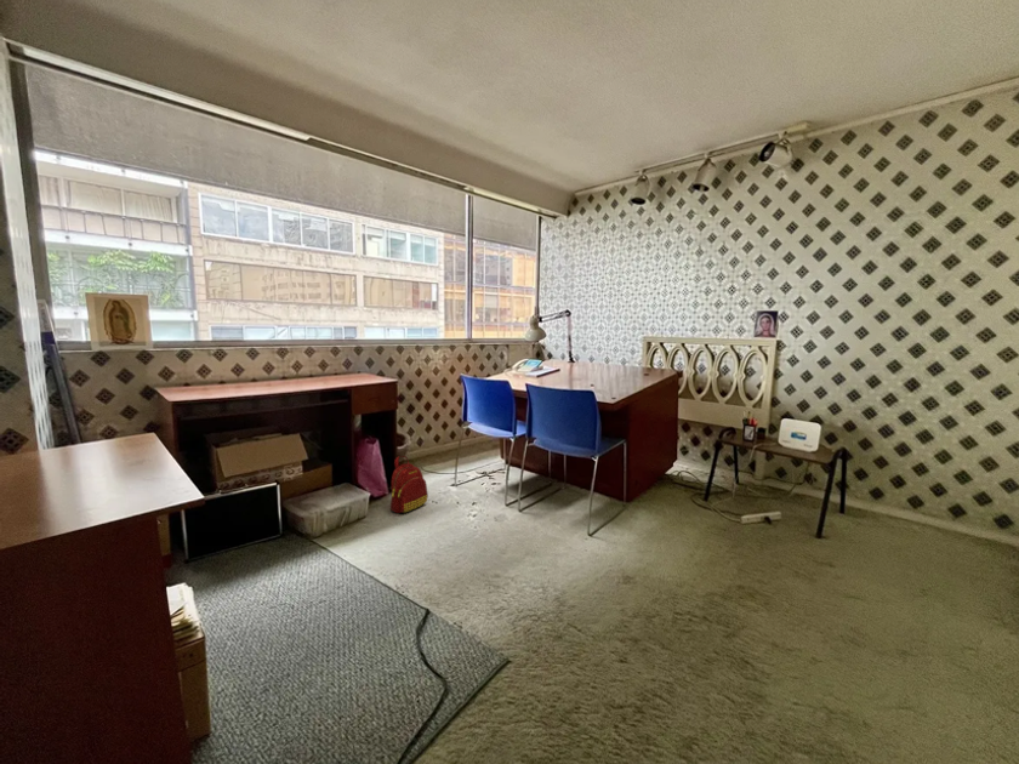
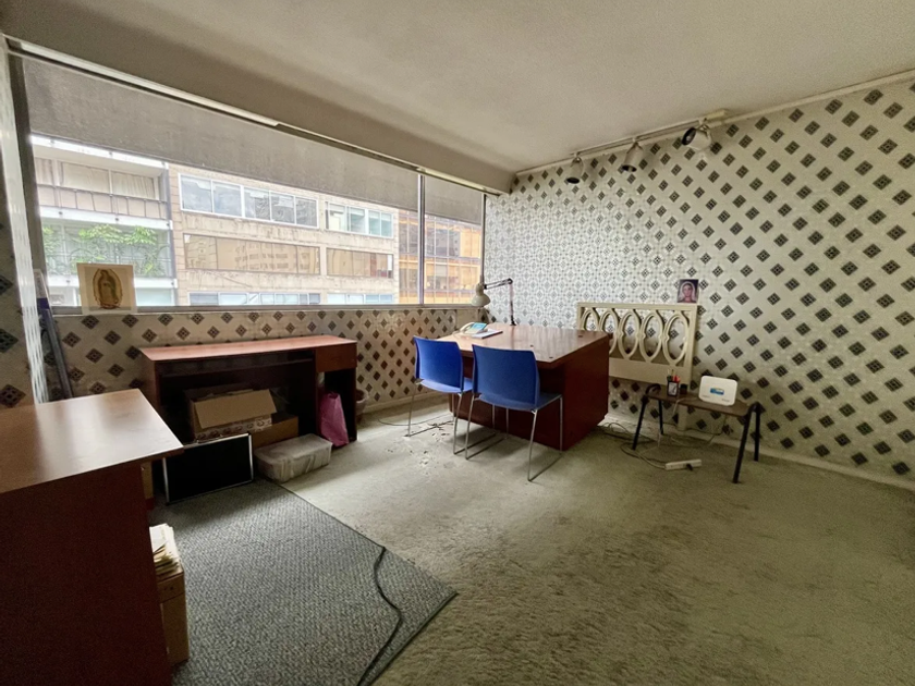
- backpack (406, 481)
